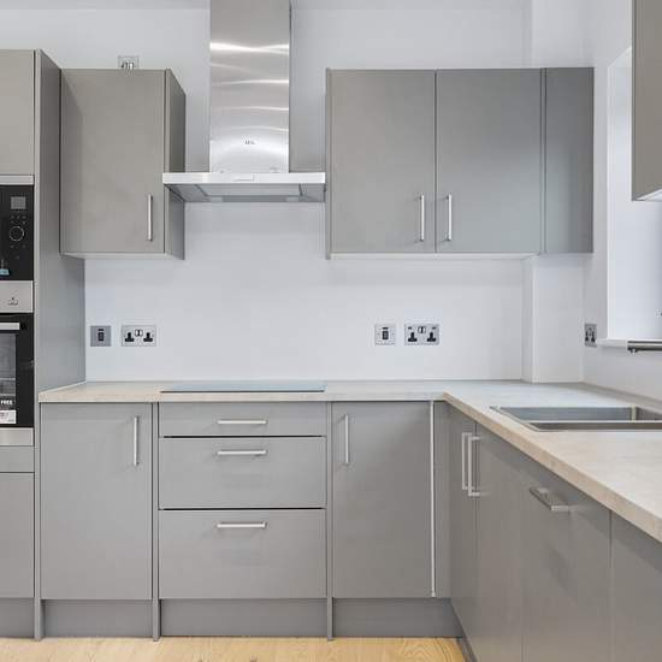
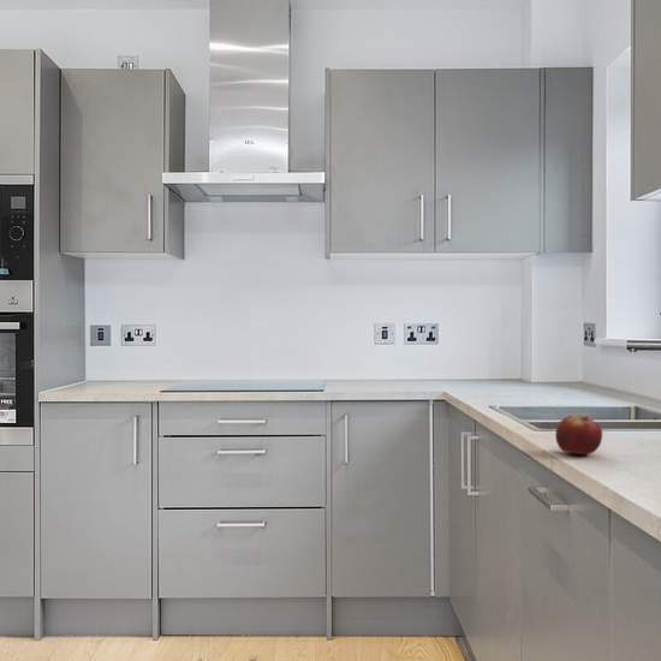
+ fruit (578, 434)
